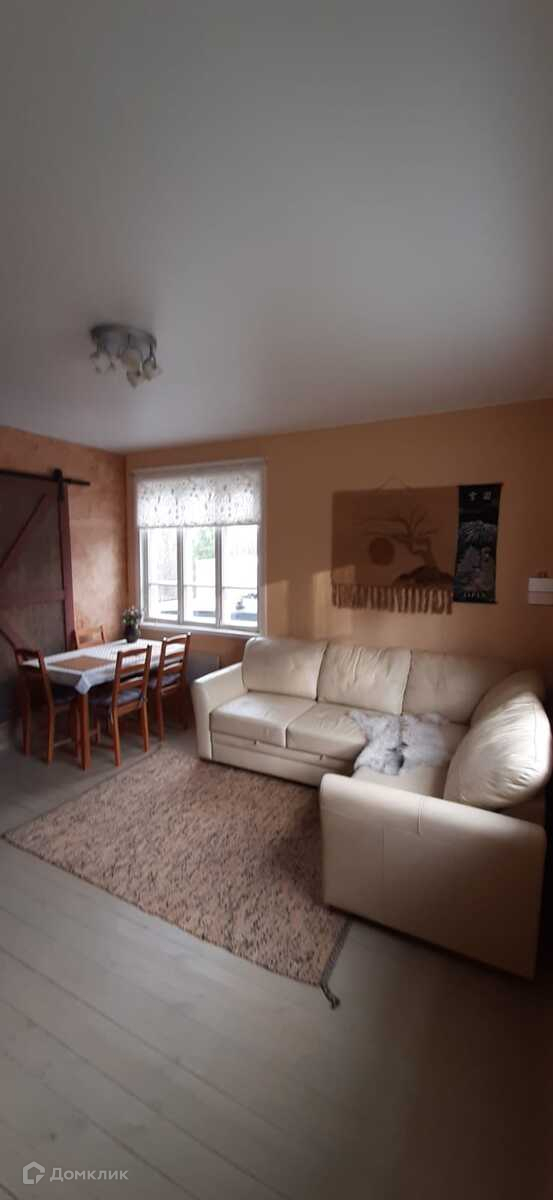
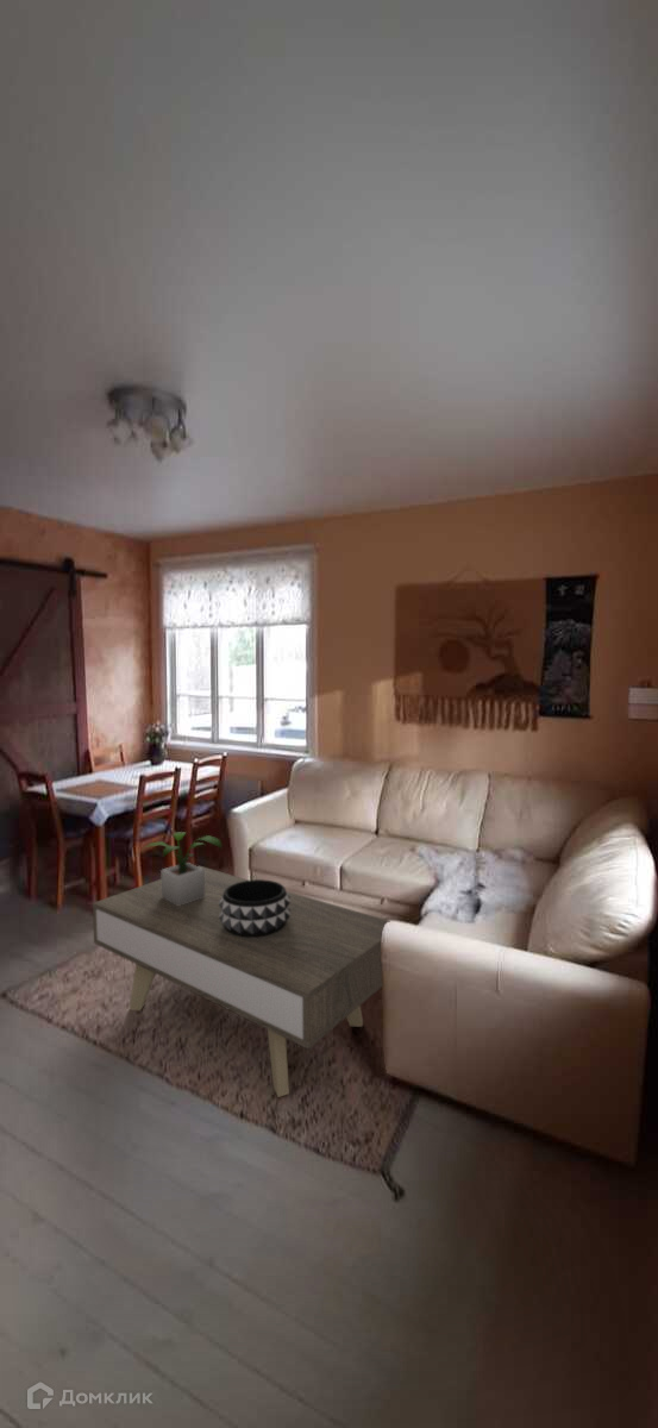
+ decorative bowl (255, 906)
+ coffee table (243, 963)
+ potted plant (183, 866)
